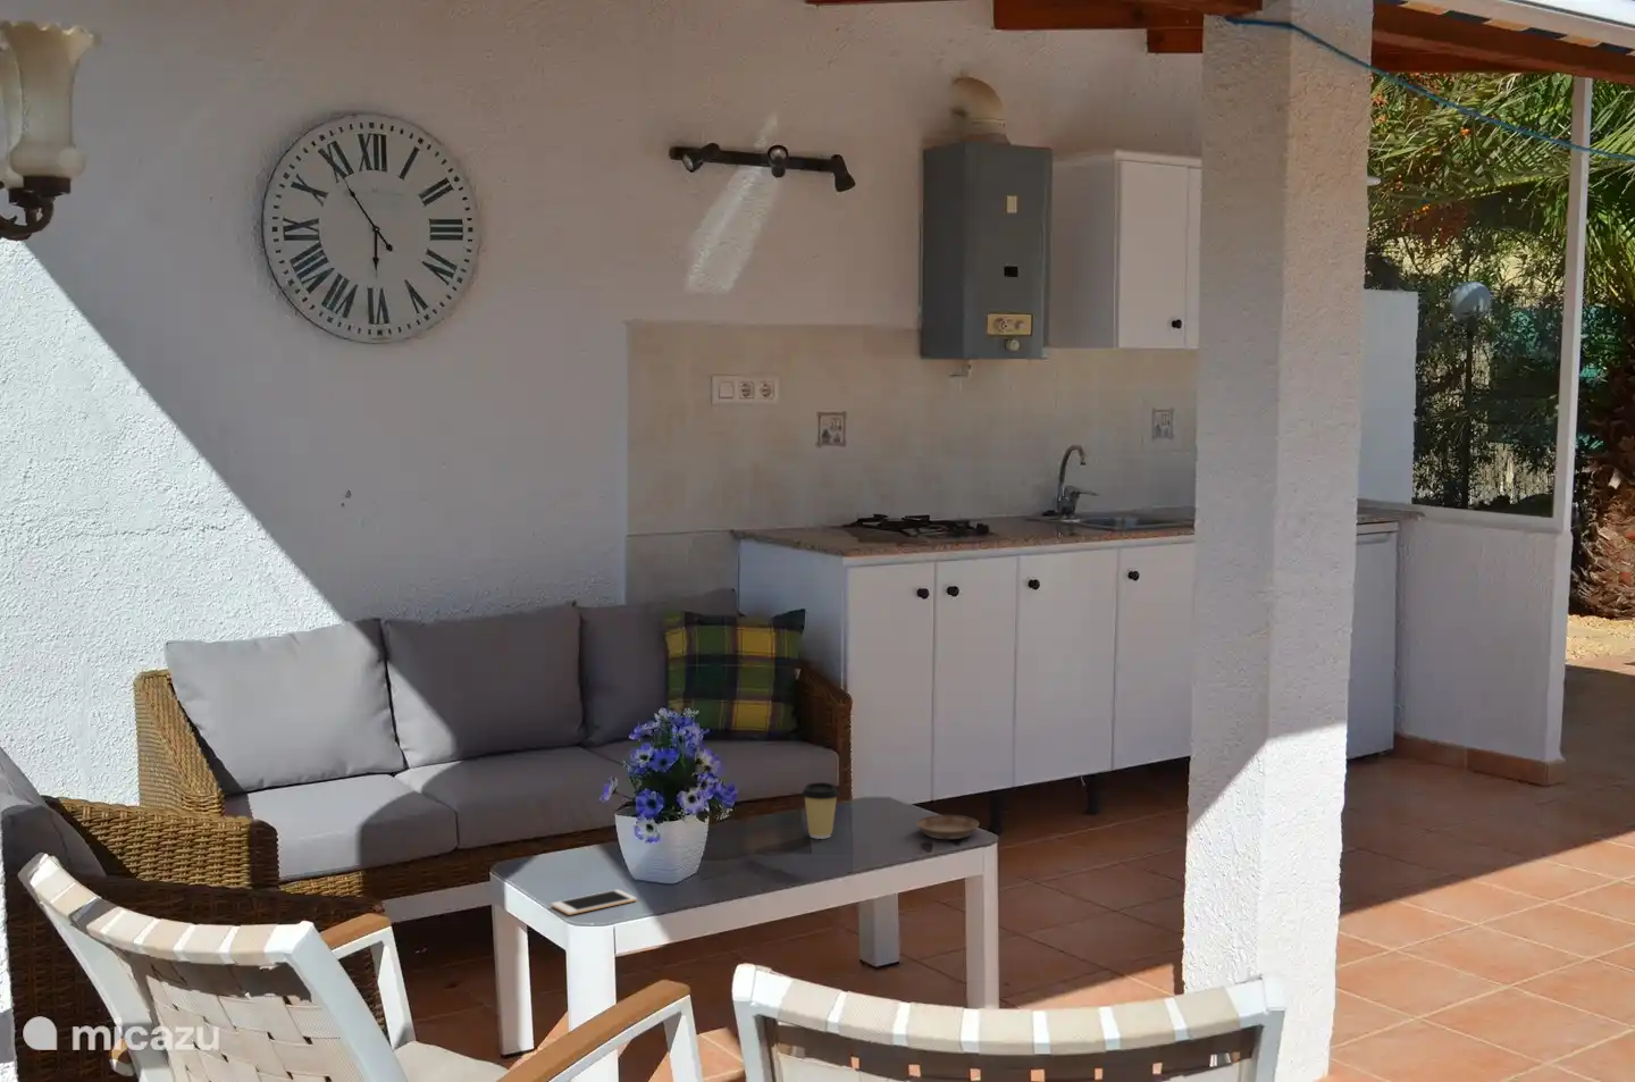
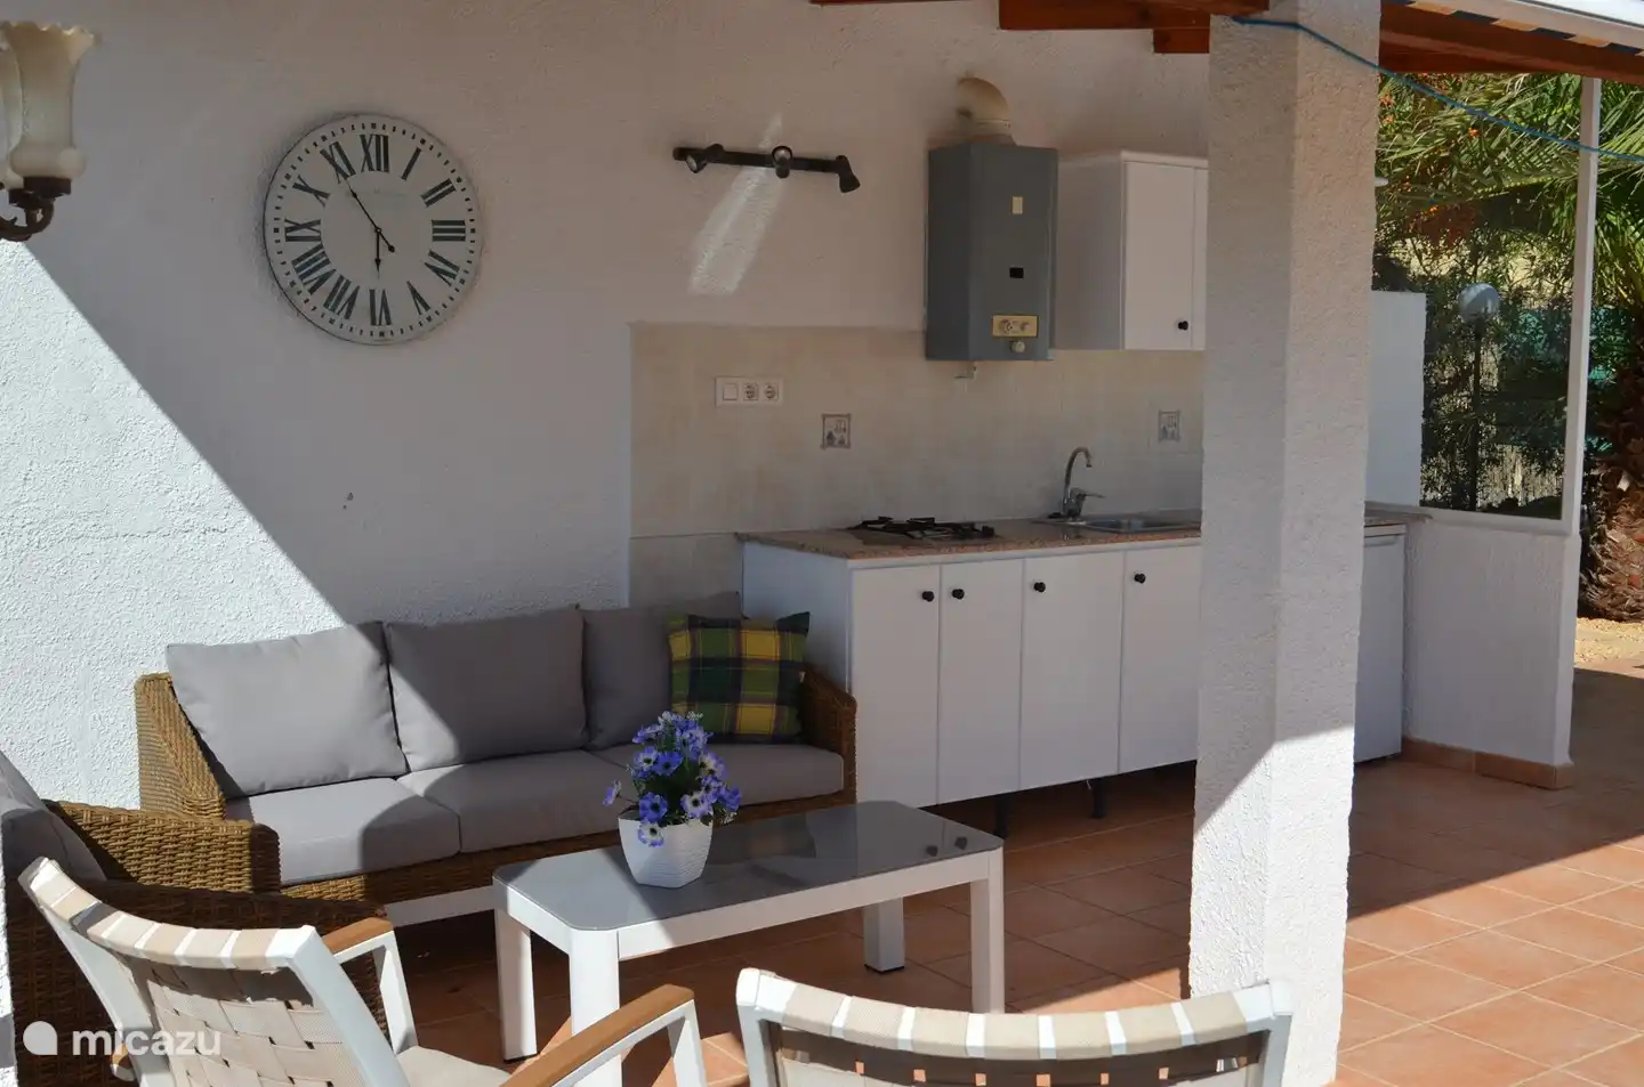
- saucer (947, 827)
- cell phone (594, 902)
- coffee cup (820, 810)
